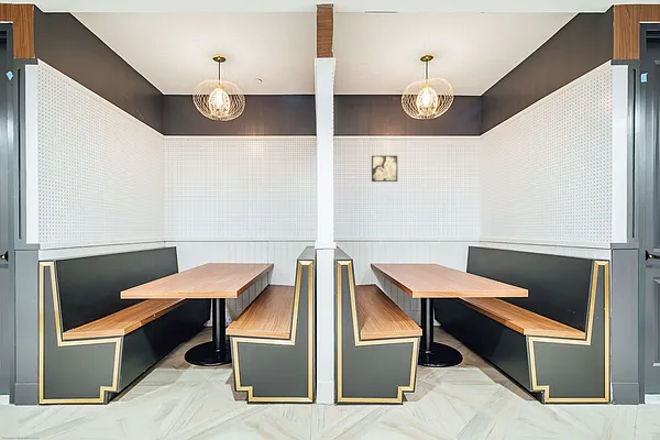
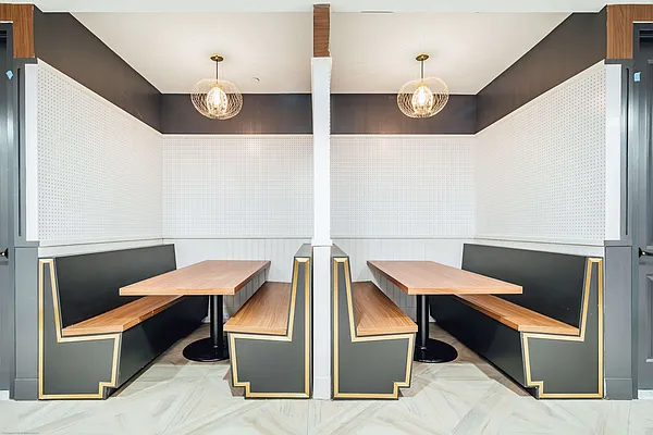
- wall art (384, 168)
